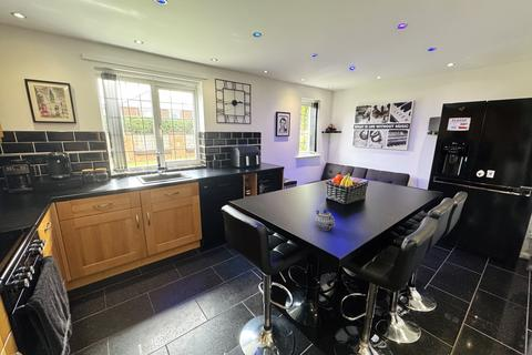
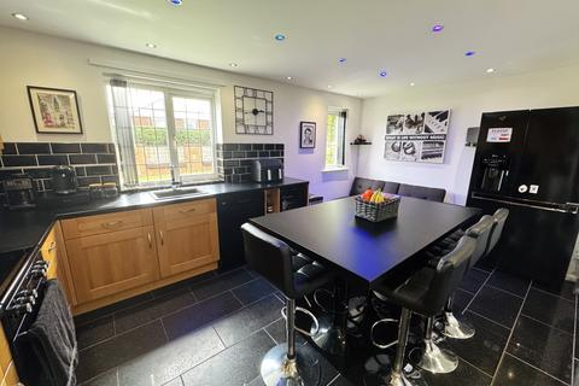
- teapot (324, 219)
